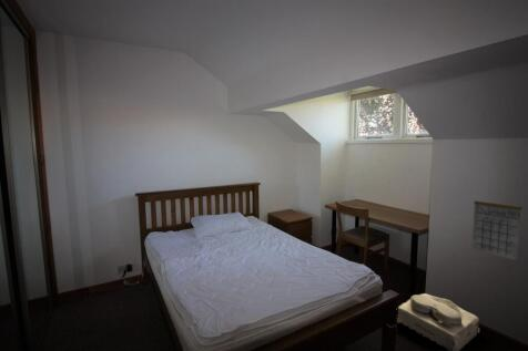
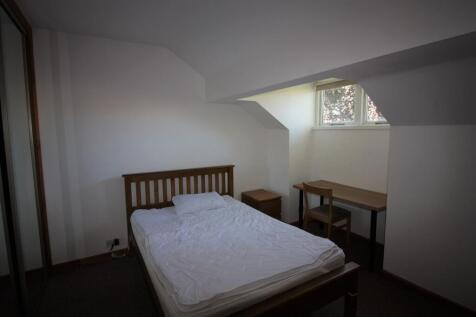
- calendar (495, 223)
- headphones (438, 314)
